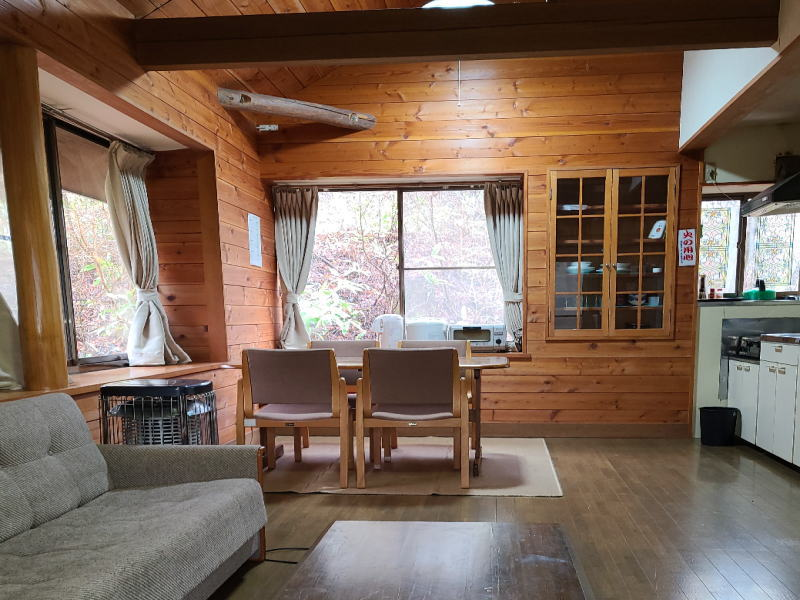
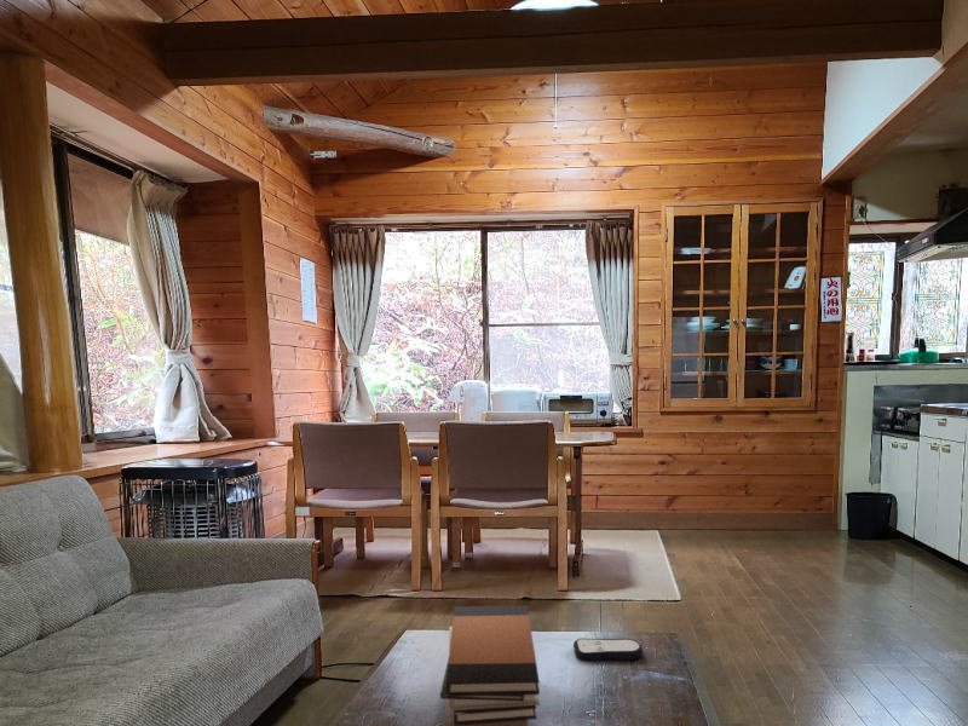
+ book stack (489, 670)
+ remote control (607, 649)
